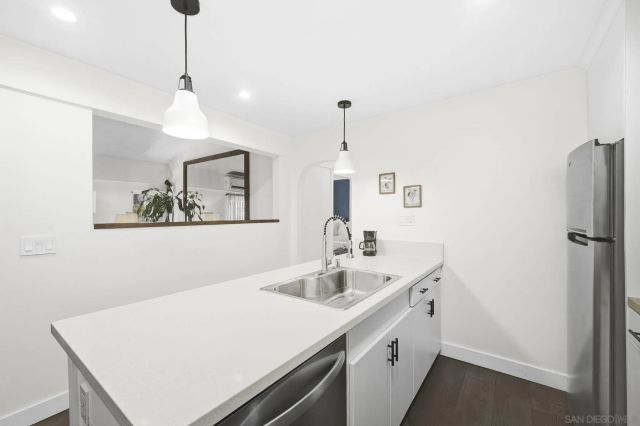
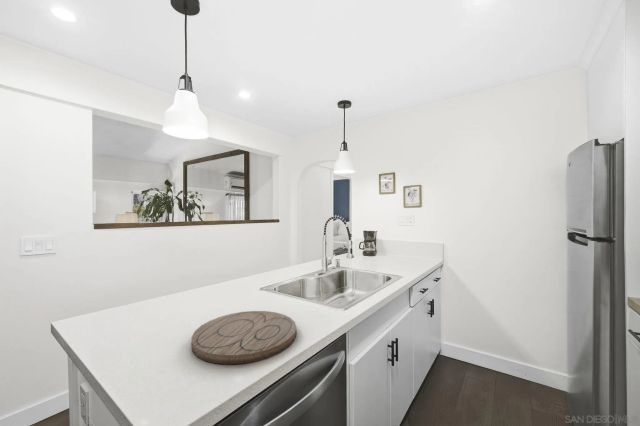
+ cutting board (246, 332)
